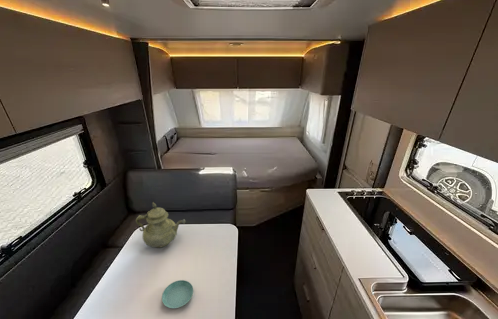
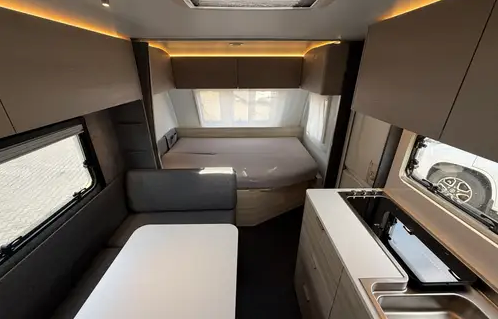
- teapot (161, 222)
- saucer (178, 295)
